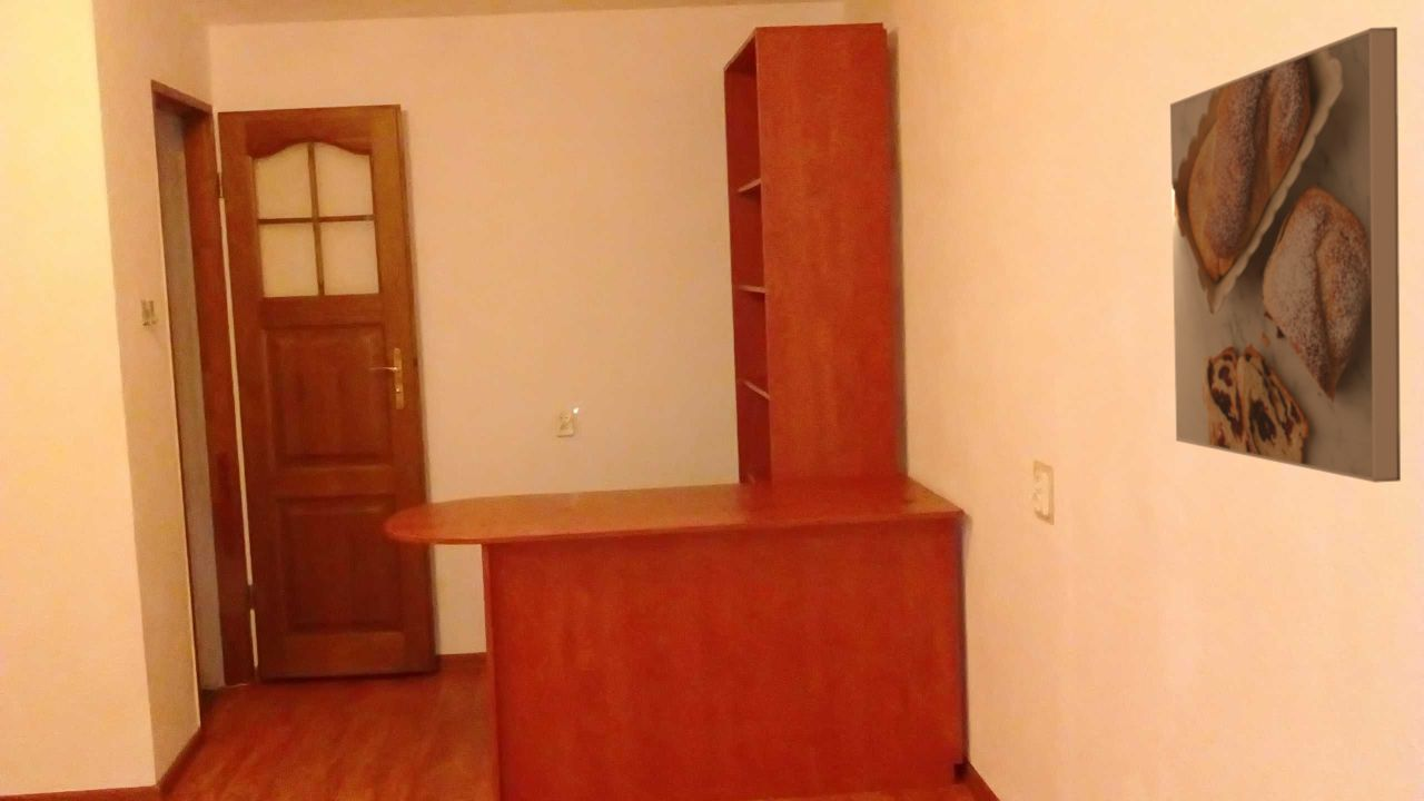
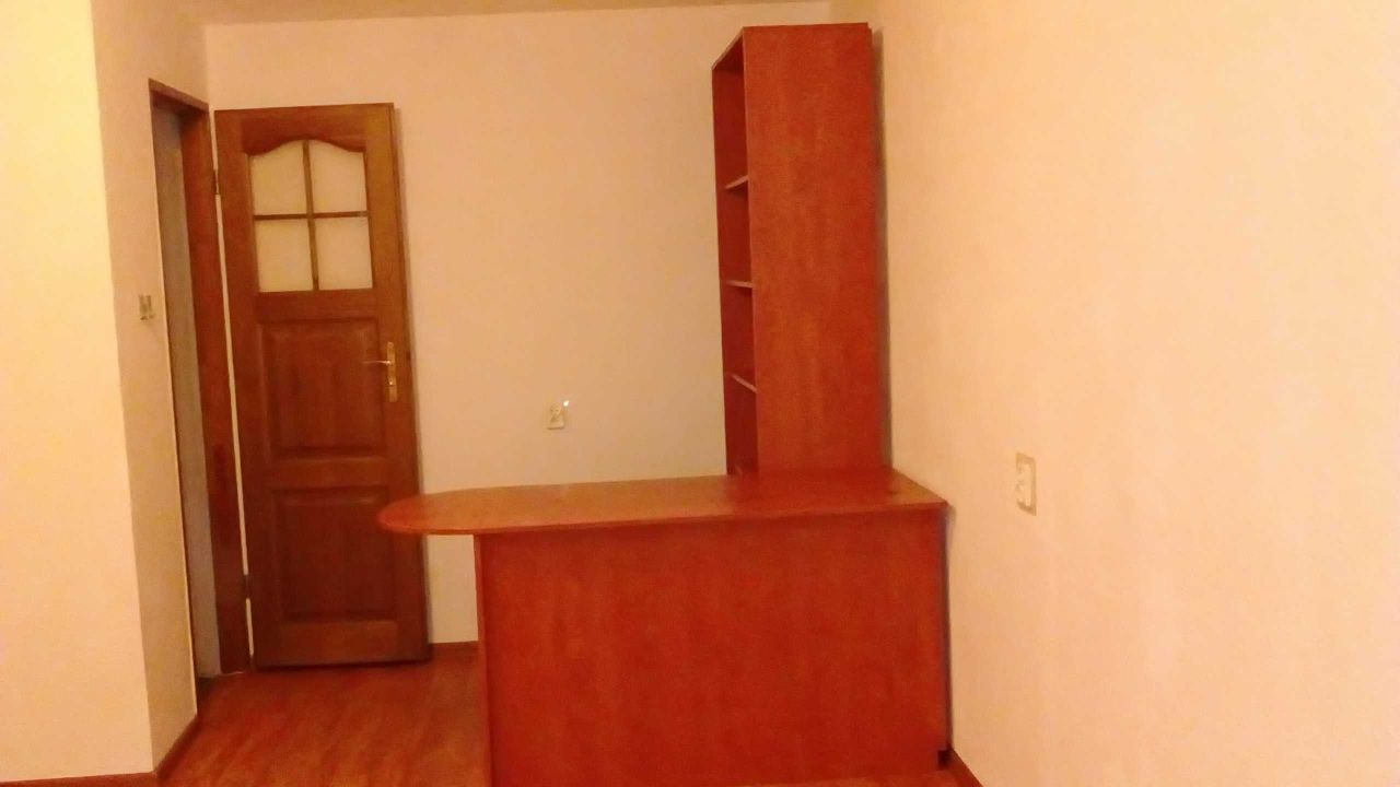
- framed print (1269, 266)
